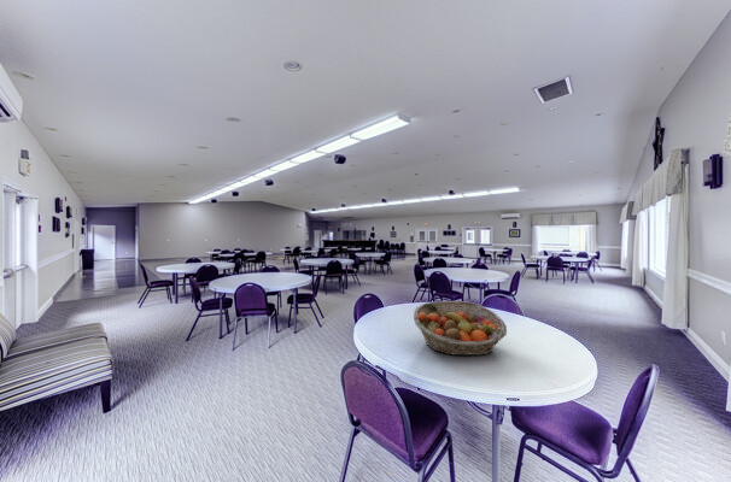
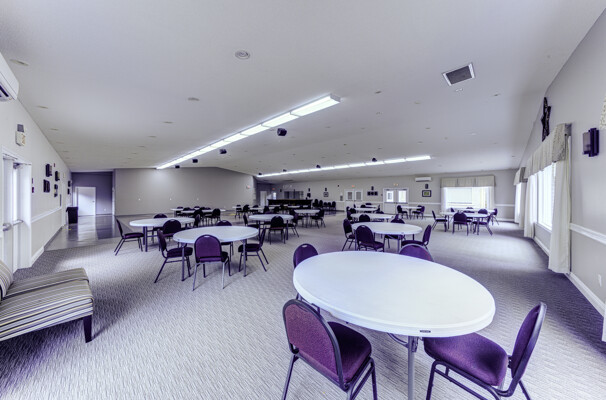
- fruit basket (457, 325)
